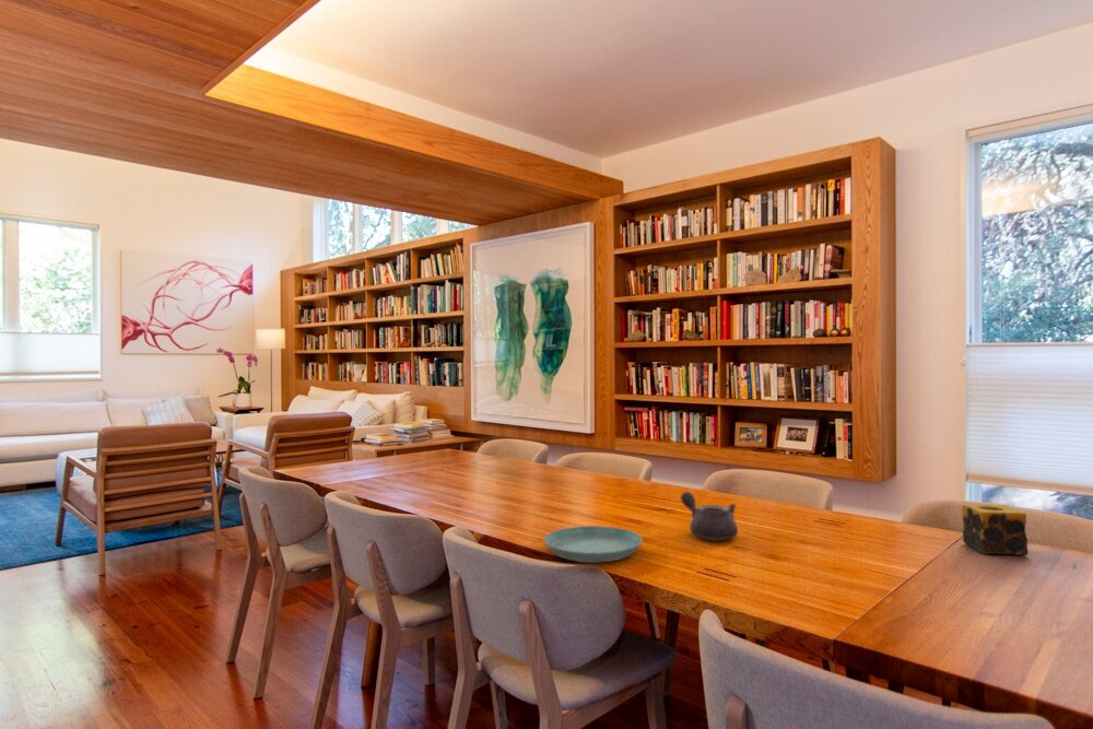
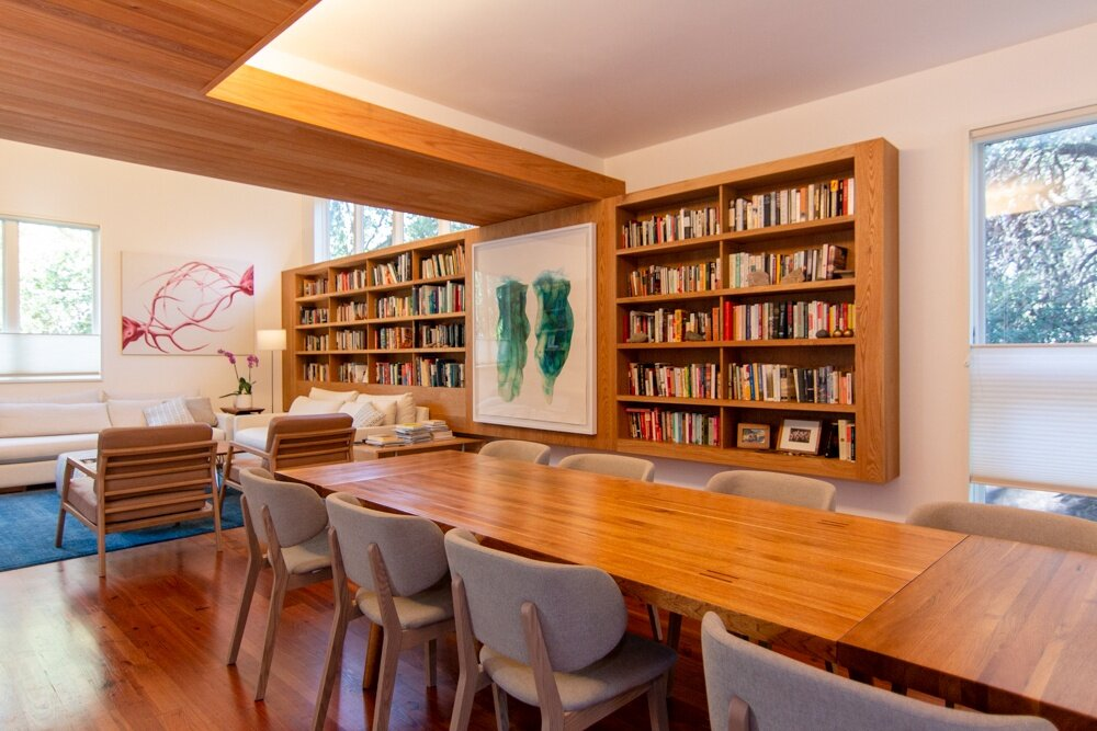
- candle (994, 528)
- saucer (592, 544)
- teapot (707, 514)
